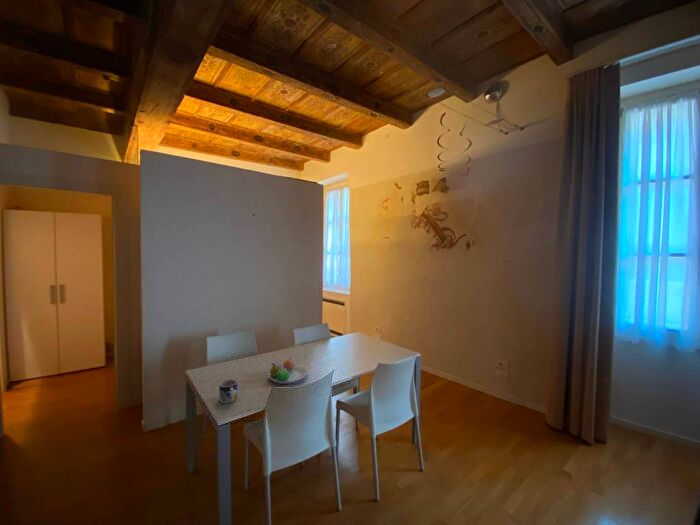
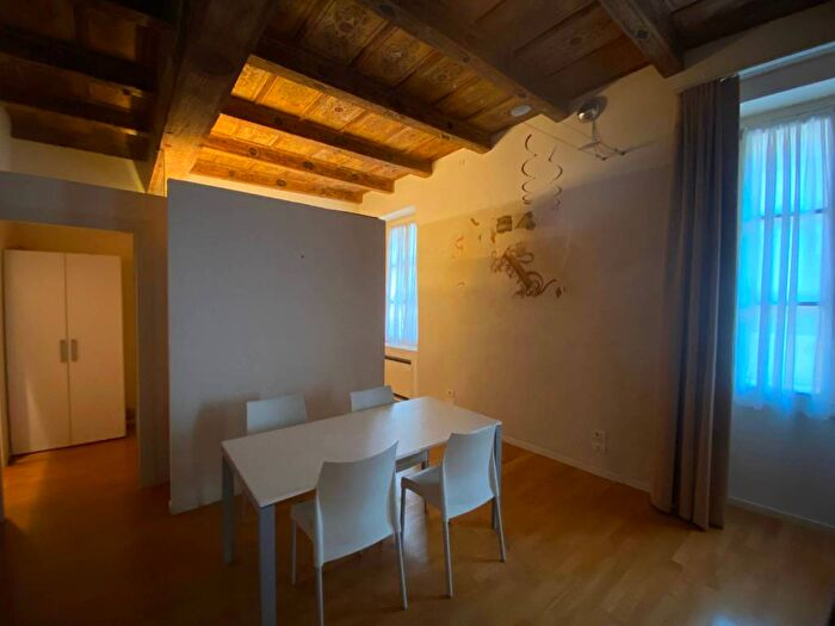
- mug (229, 392)
- fruit bowl (286, 369)
